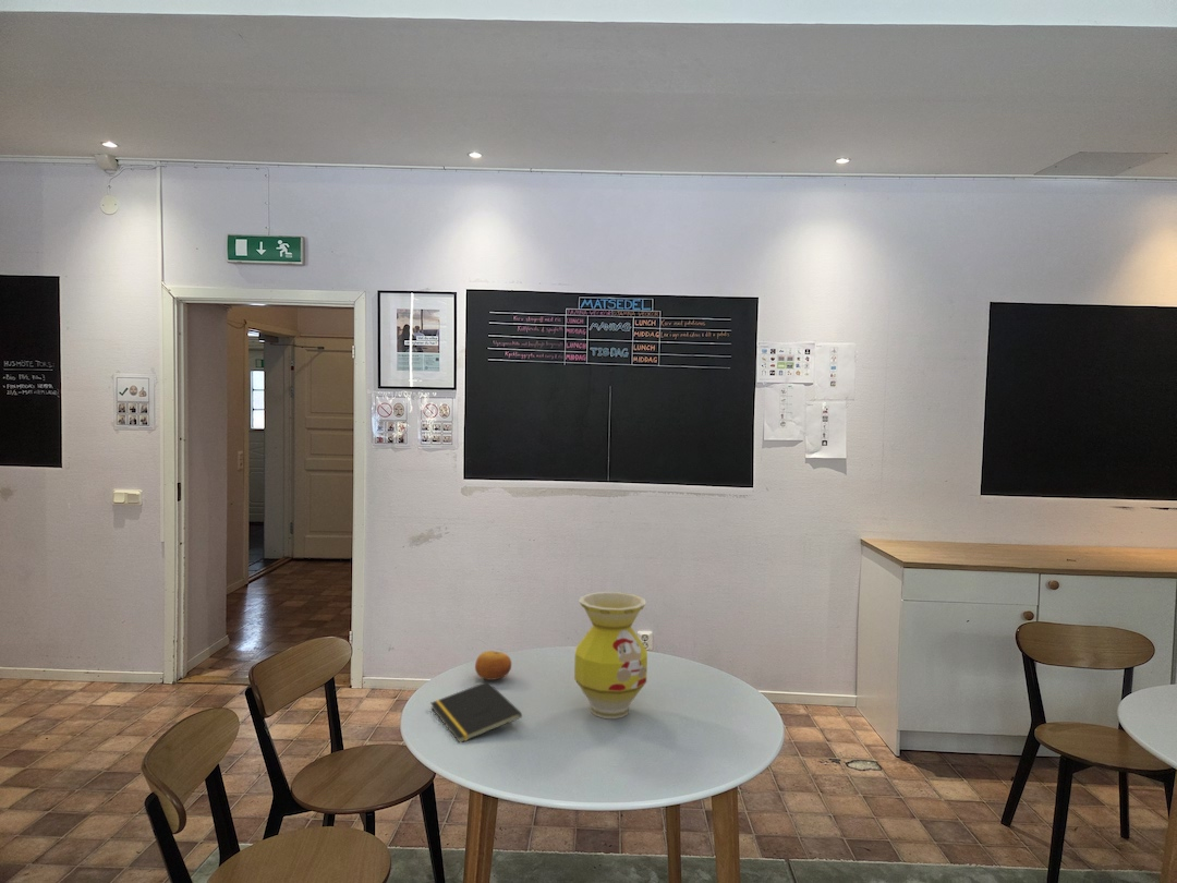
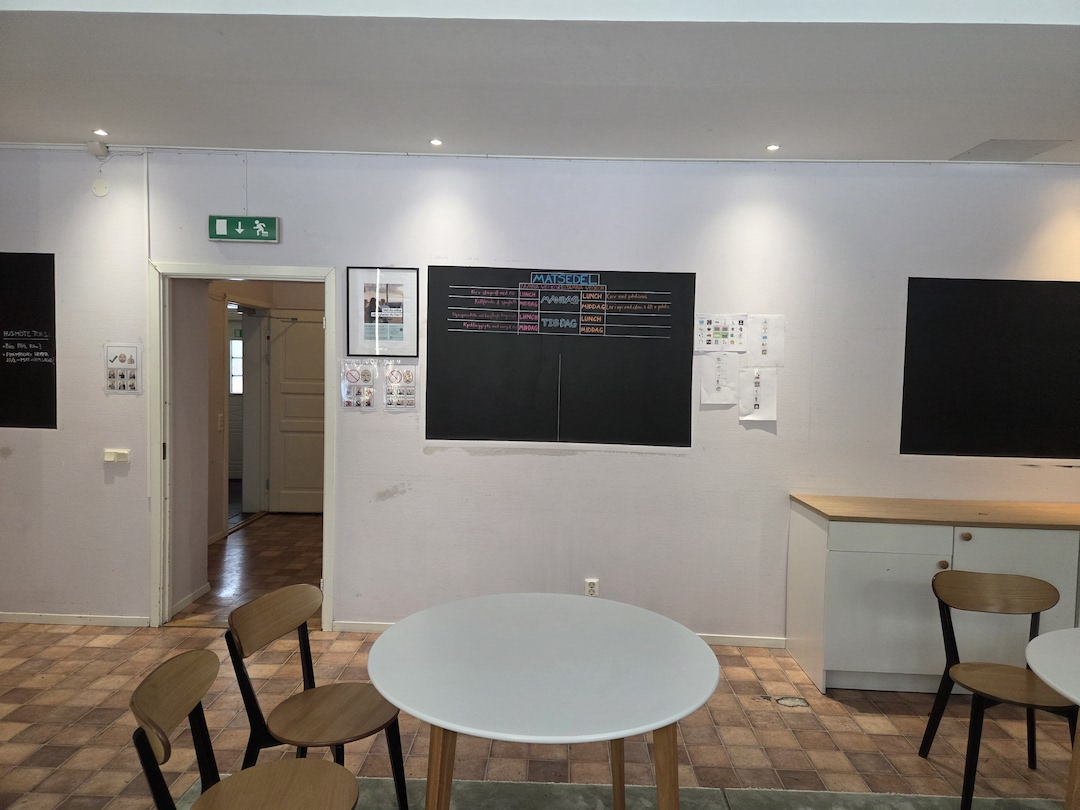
- vase (610, 655)
- notepad (474, 710)
- fruit (493, 665)
